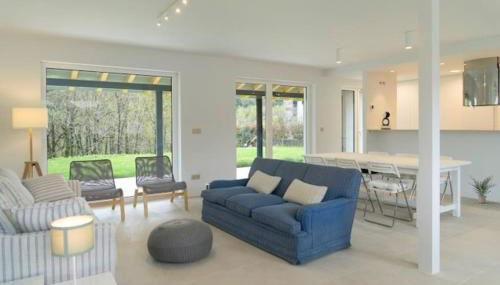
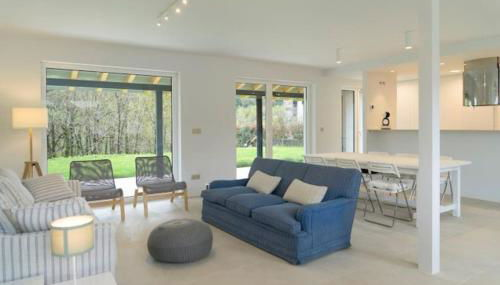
- potted plant (481, 188)
